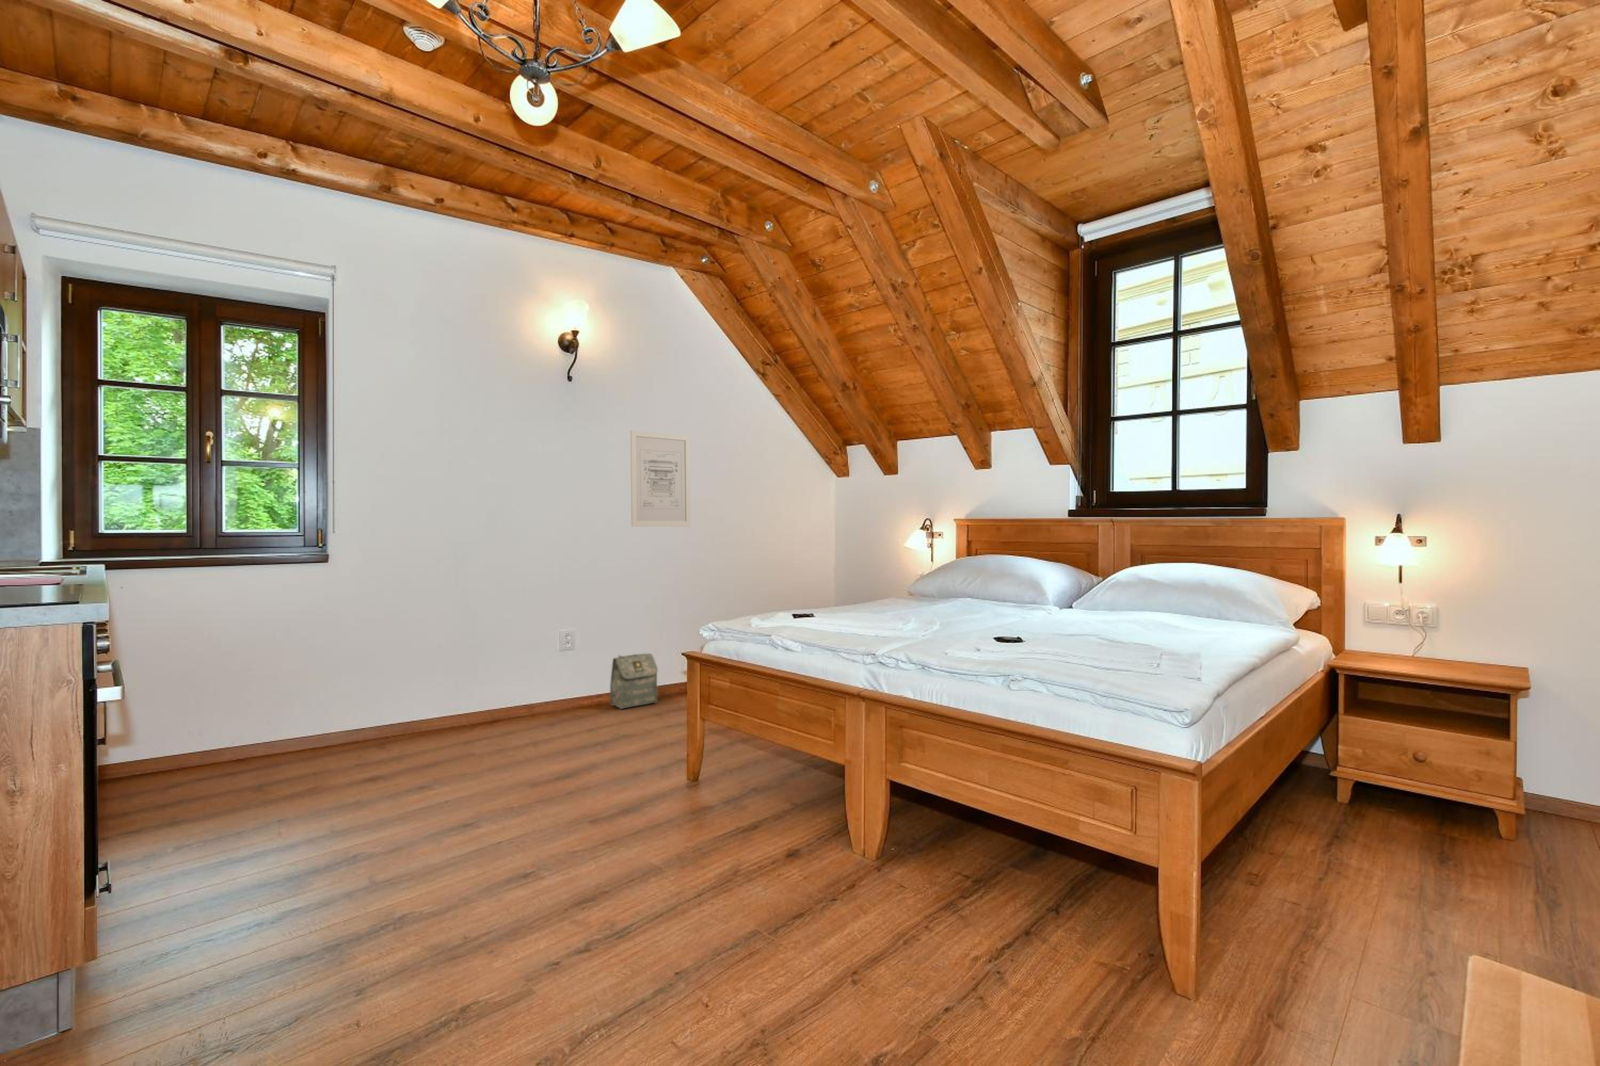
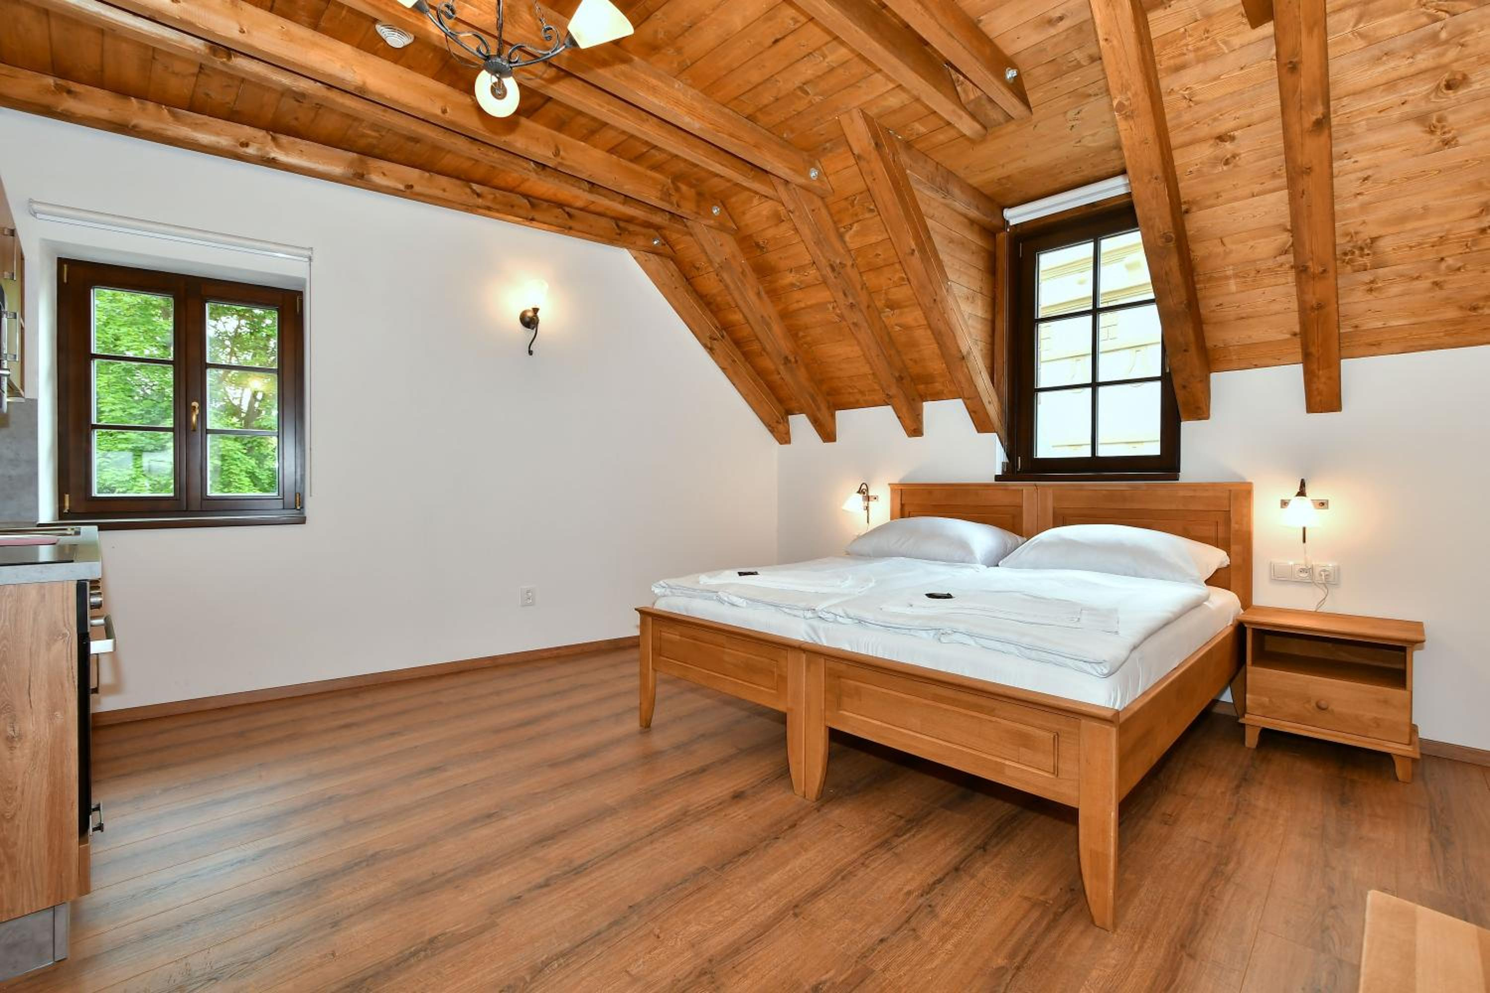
- wall art (662, 479)
- bag (635, 679)
